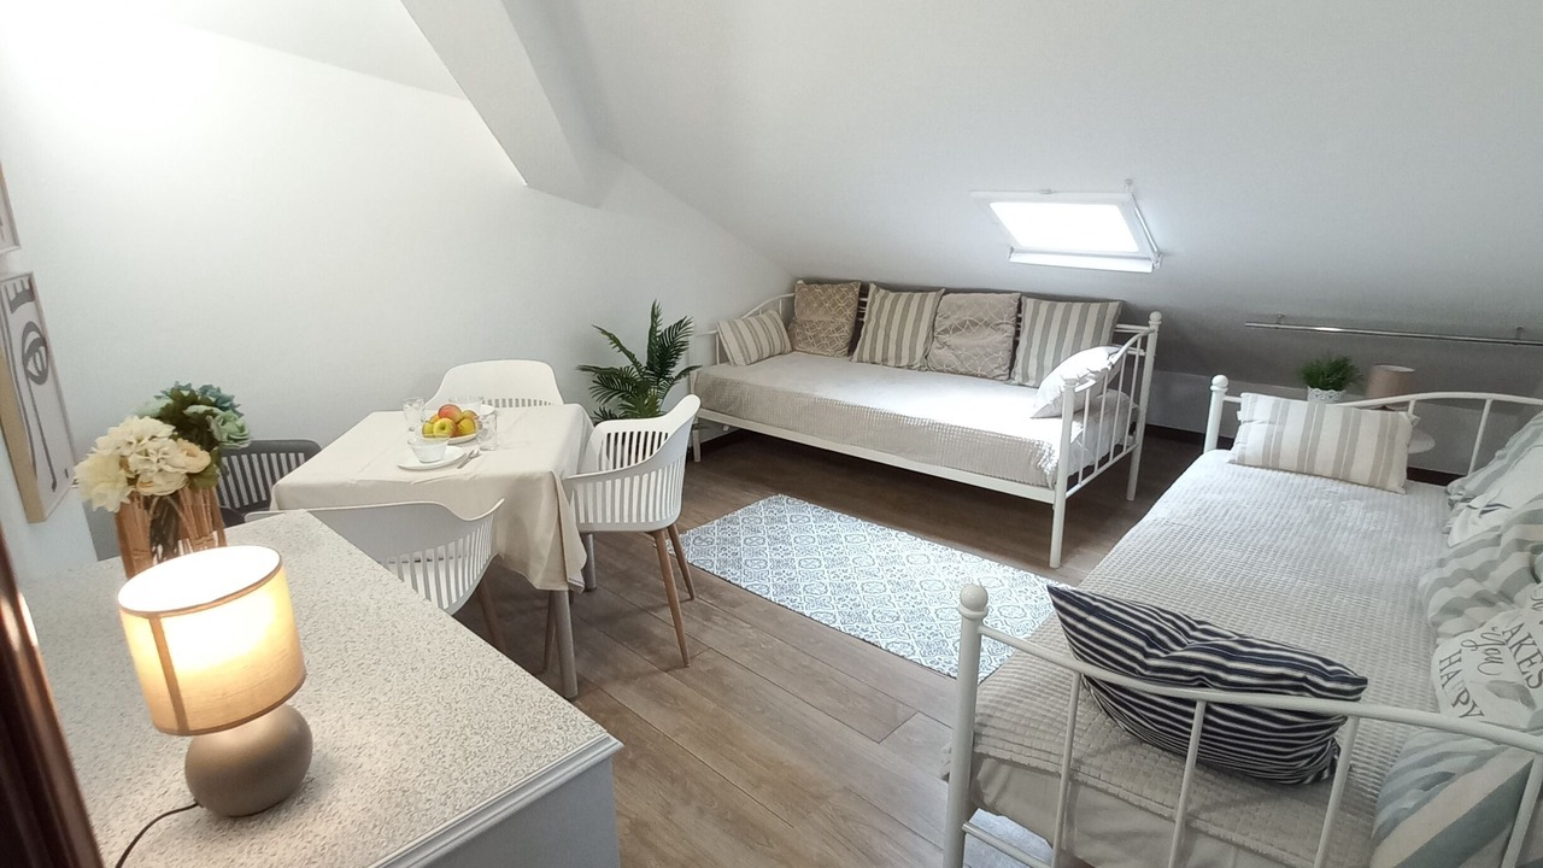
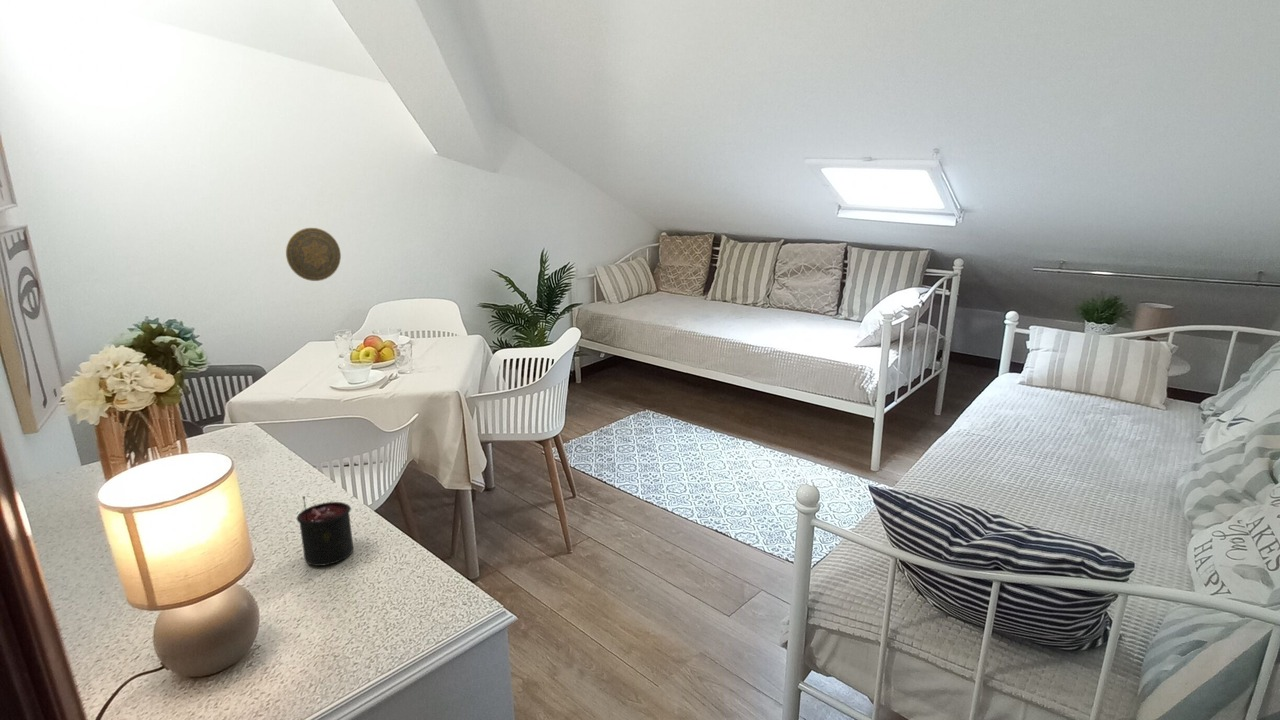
+ decorative plate (315, 254)
+ candle (325, 523)
